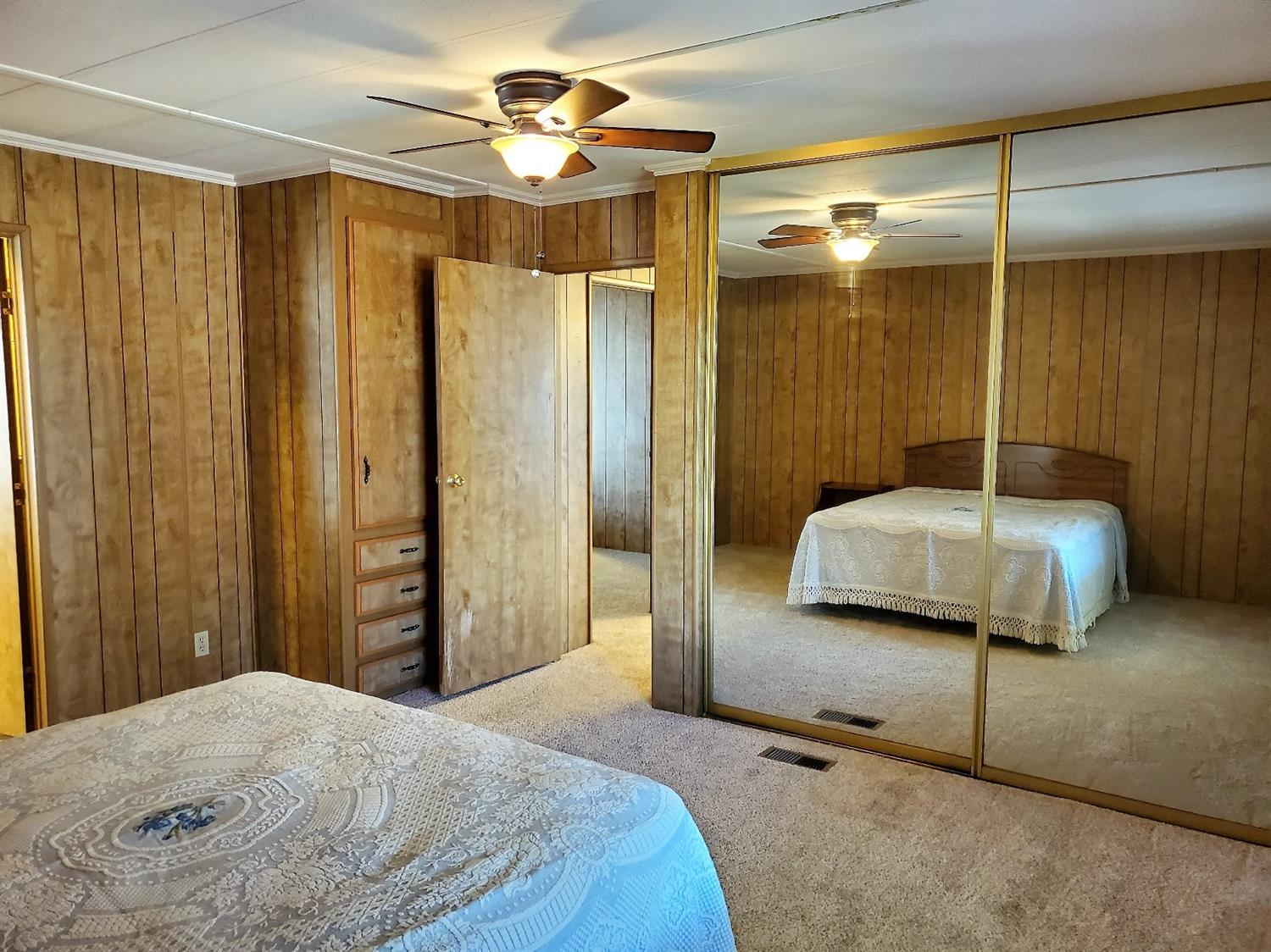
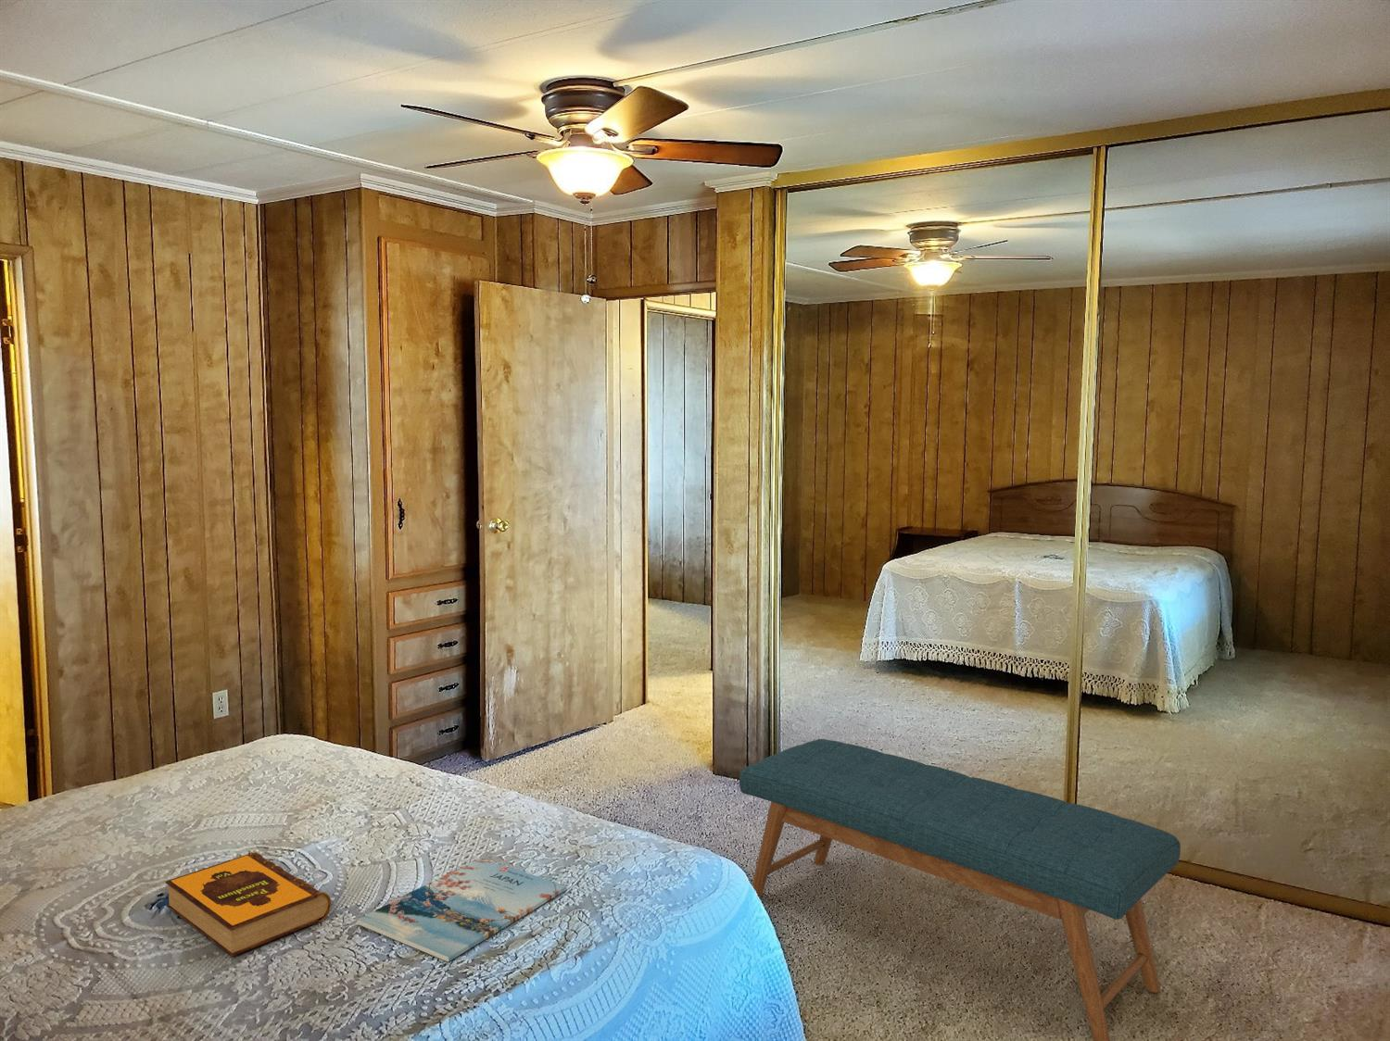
+ magazine (465, 904)
+ bench (938, 863)
+ hardback book (248, 899)
